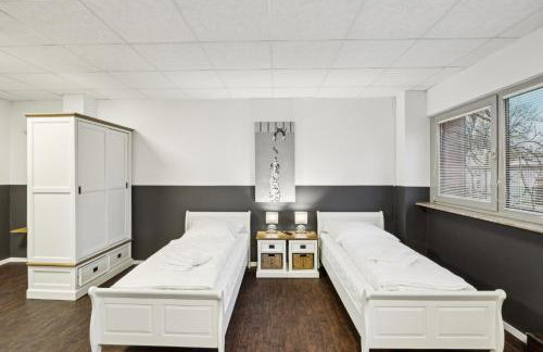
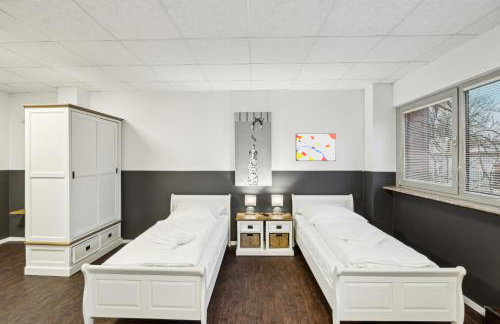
+ wall art (315, 147)
